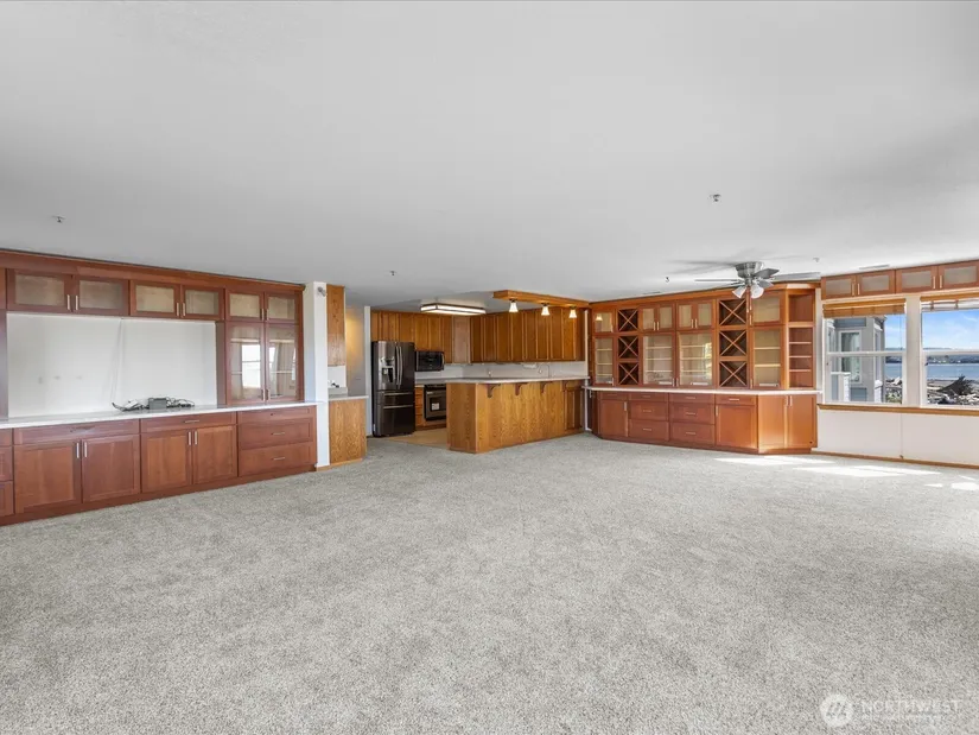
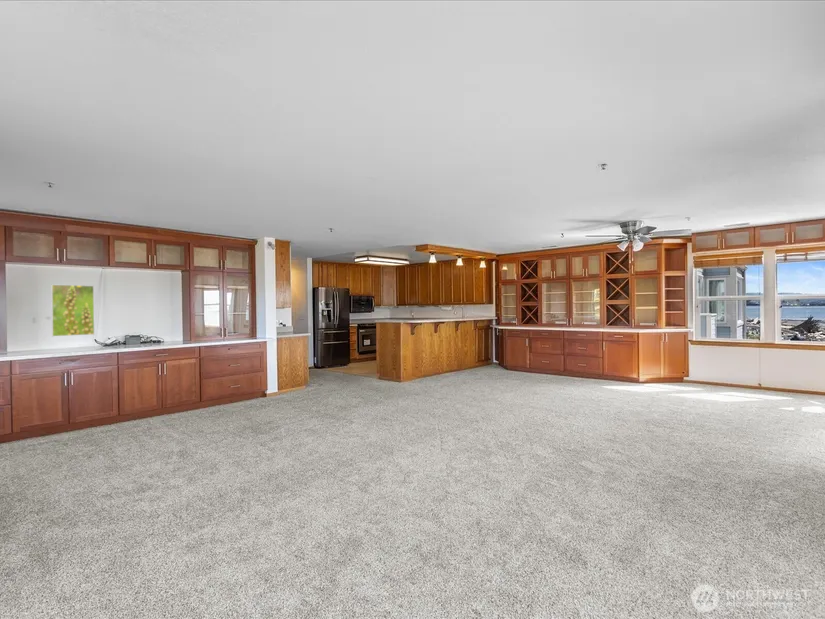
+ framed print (73, 310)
